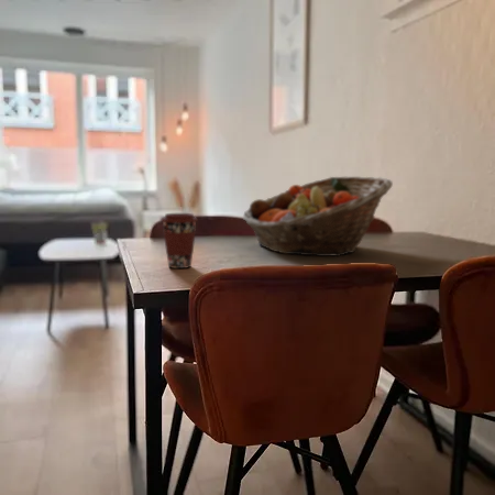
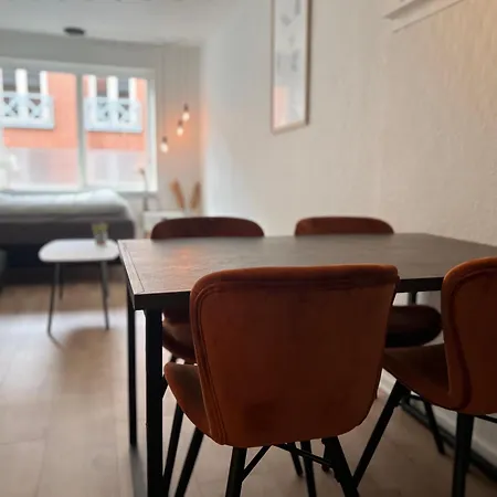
- fruit basket (314, 211)
- coffee cup (179, 240)
